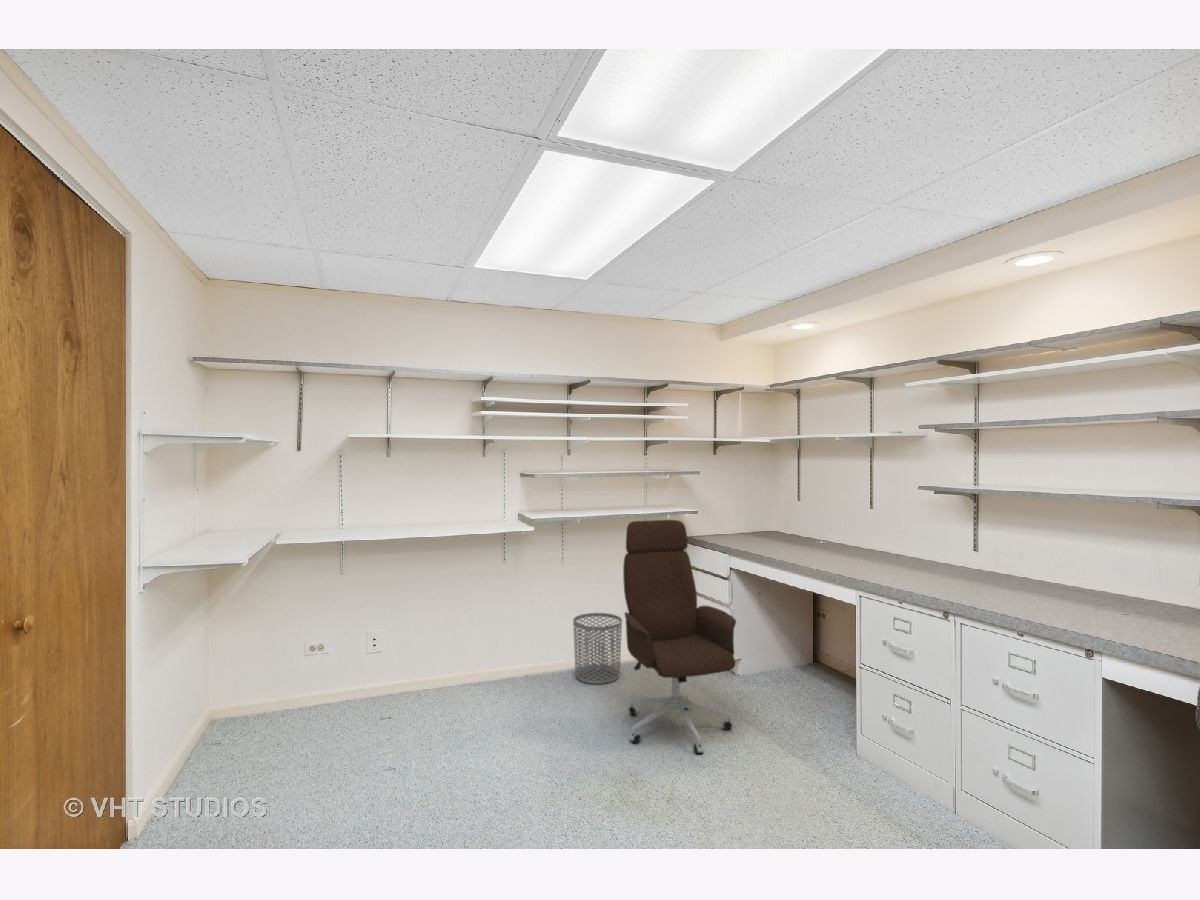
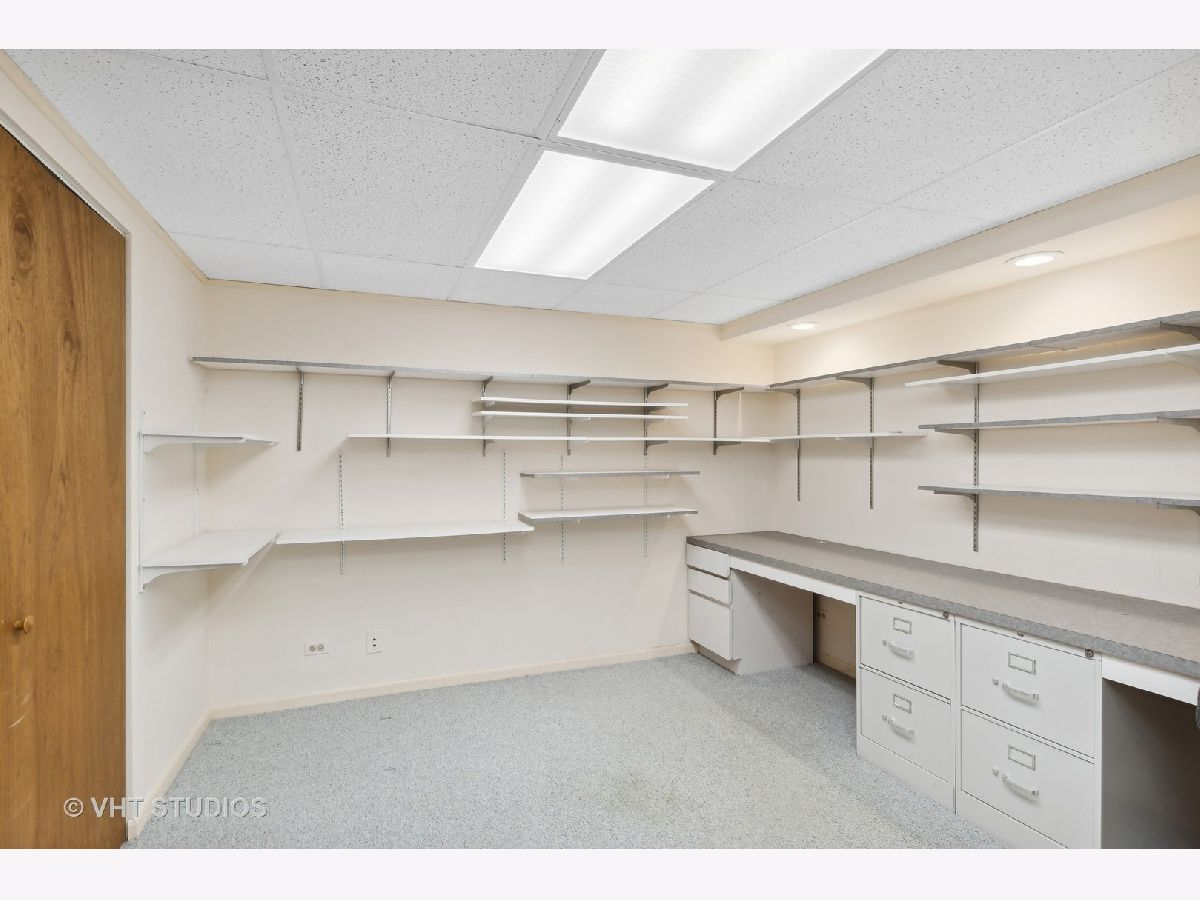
- office chair (673, 626)
- waste bin (598, 647)
